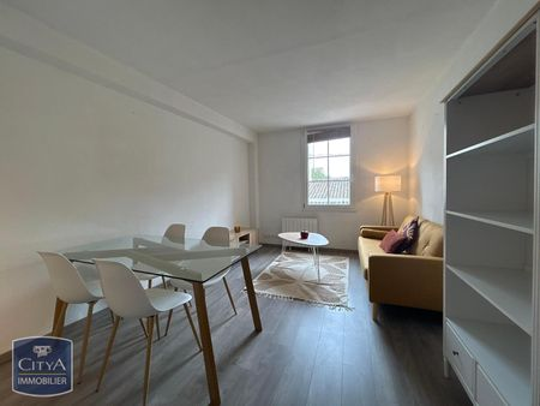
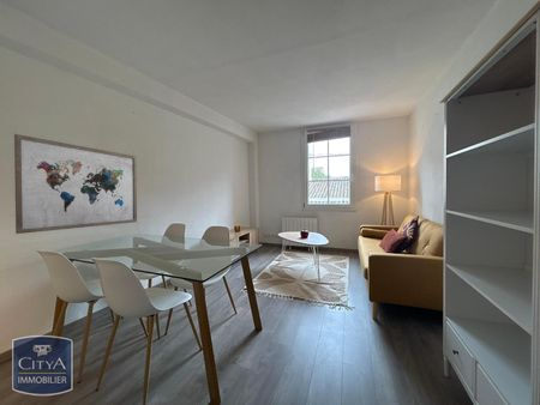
+ wall art (88, 187)
